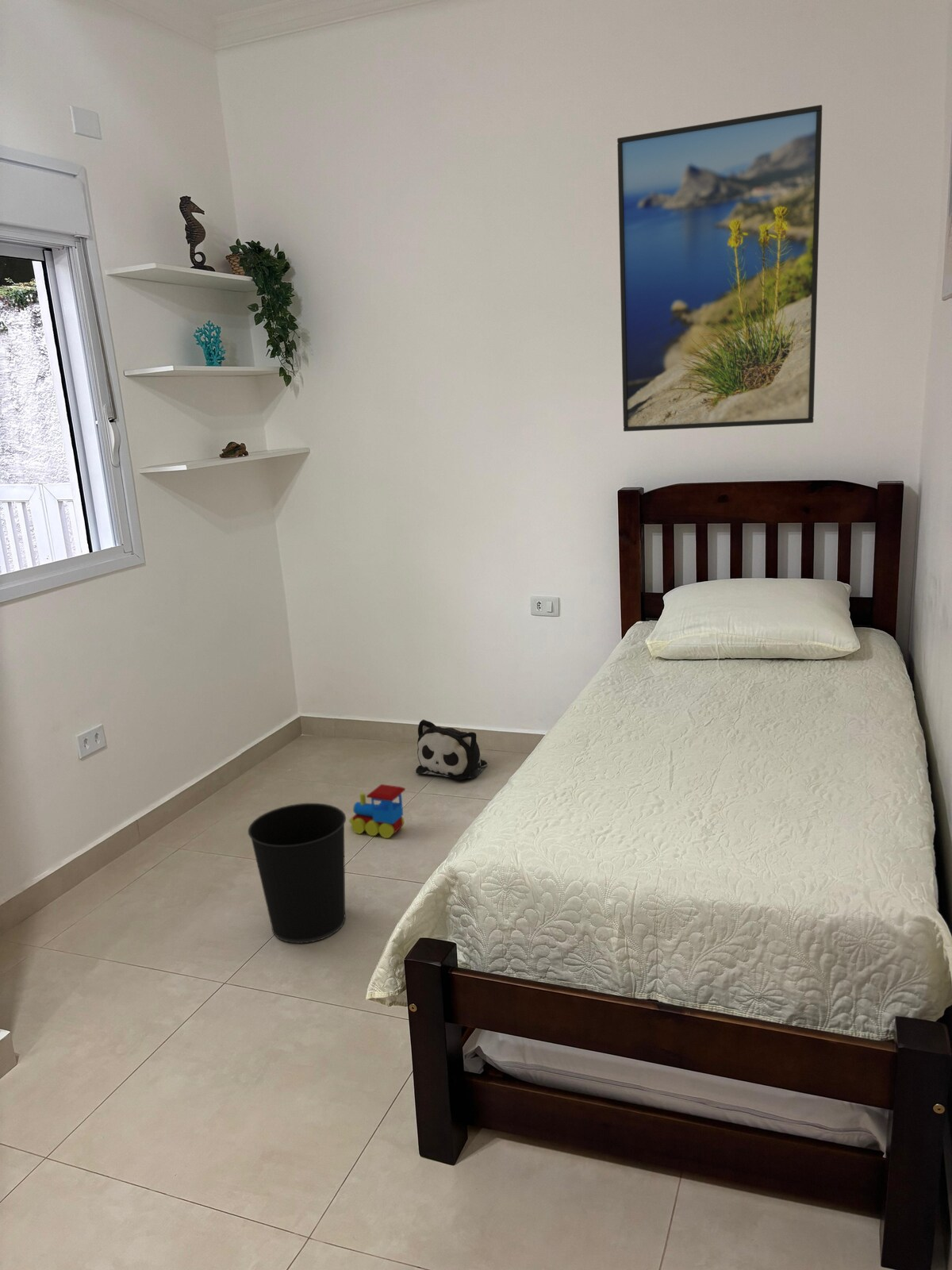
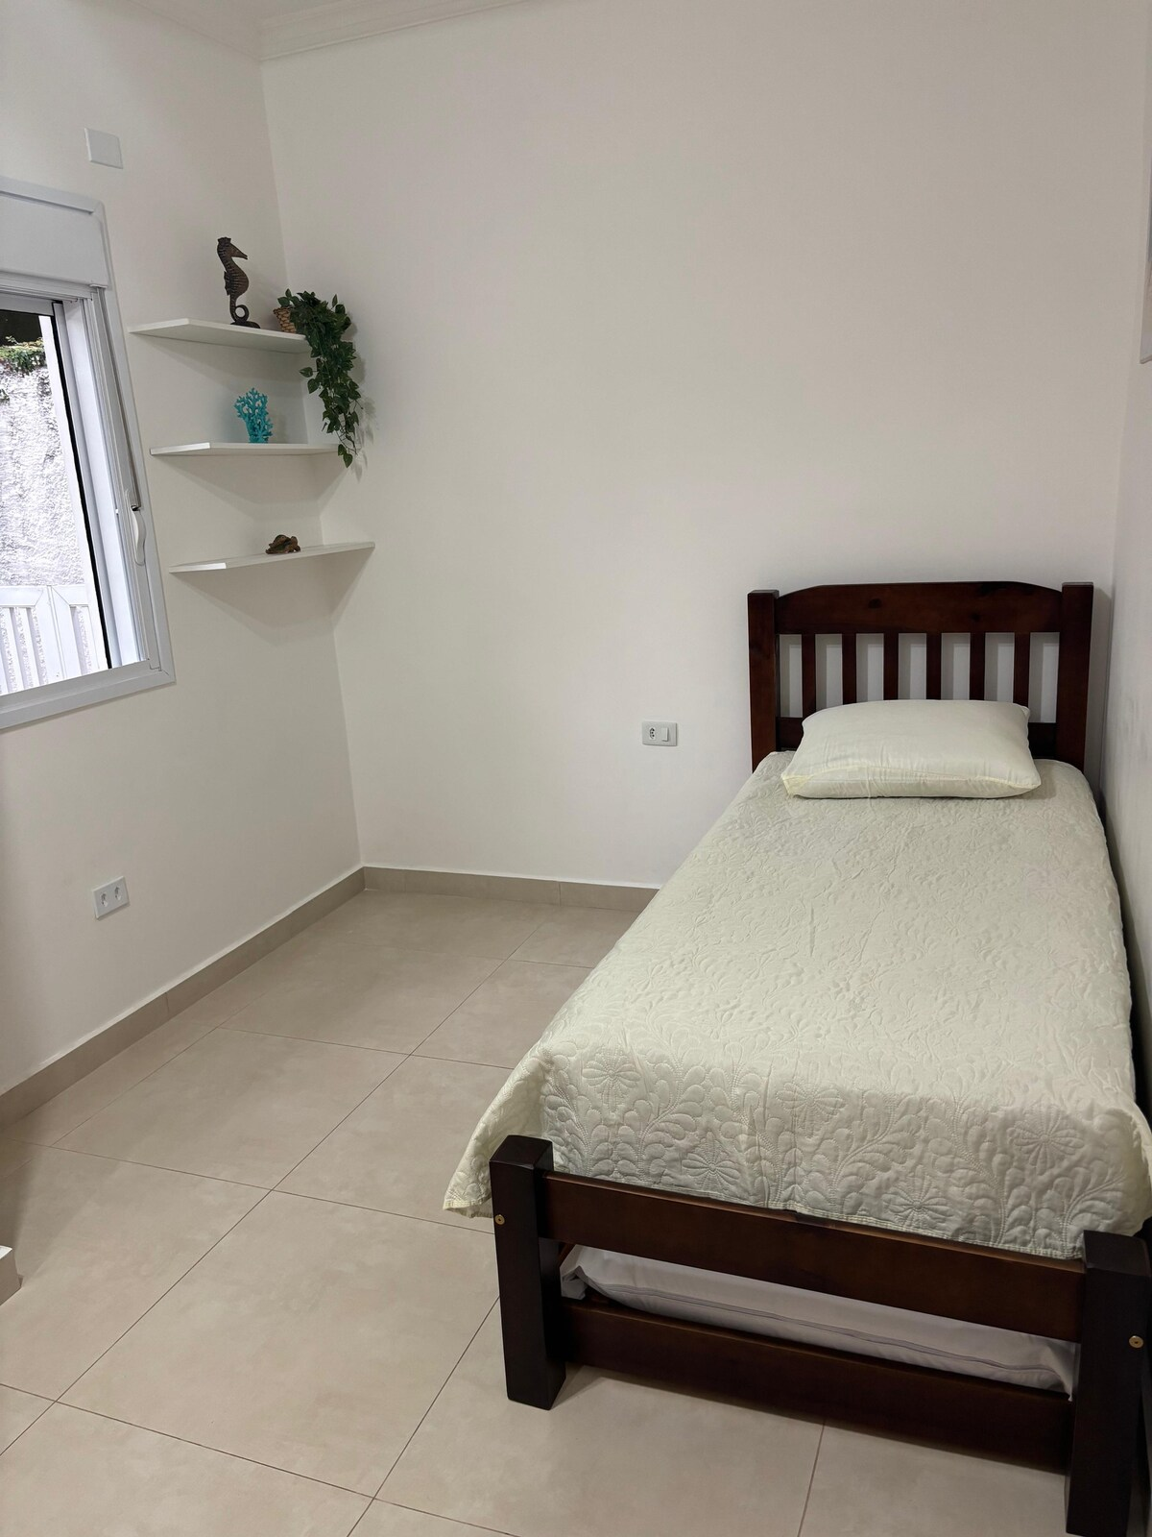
- wastebasket (303, 873)
- toy train (374, 809)
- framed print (716, 280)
- plush toy (455, 740)
